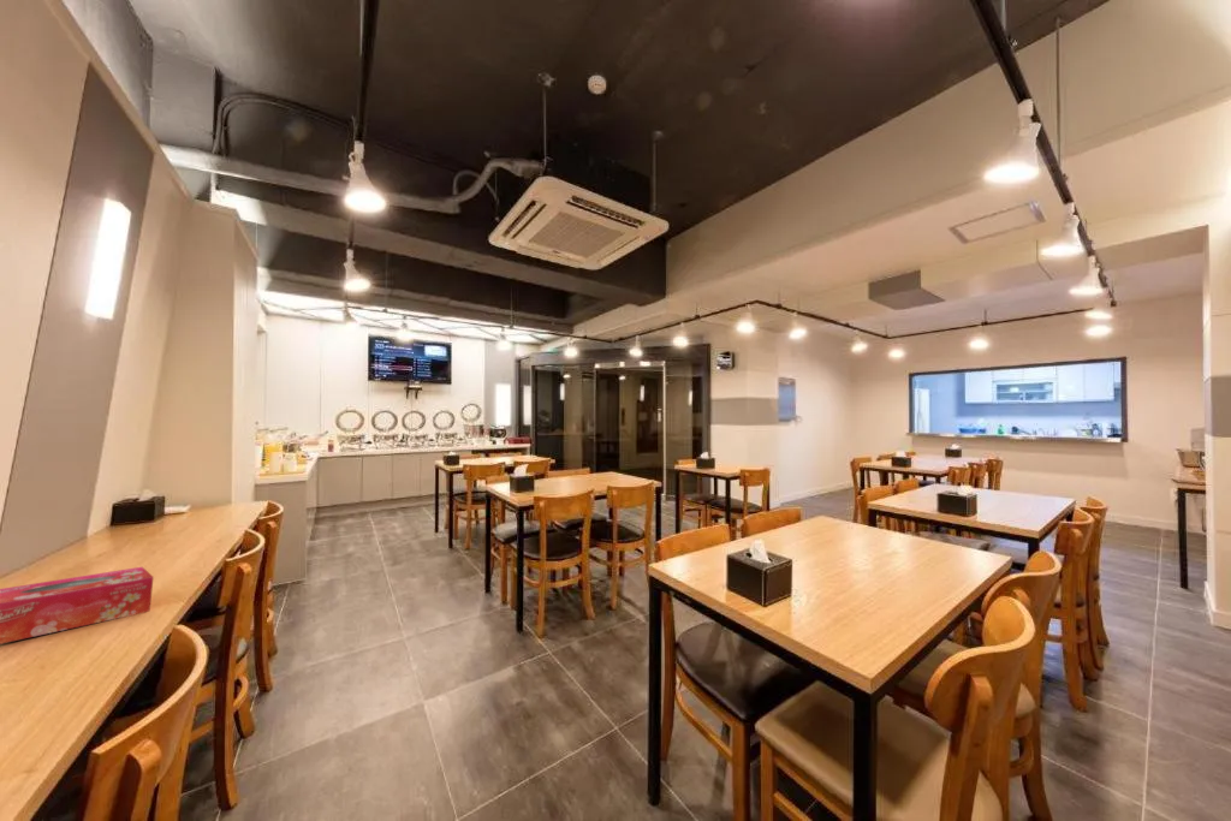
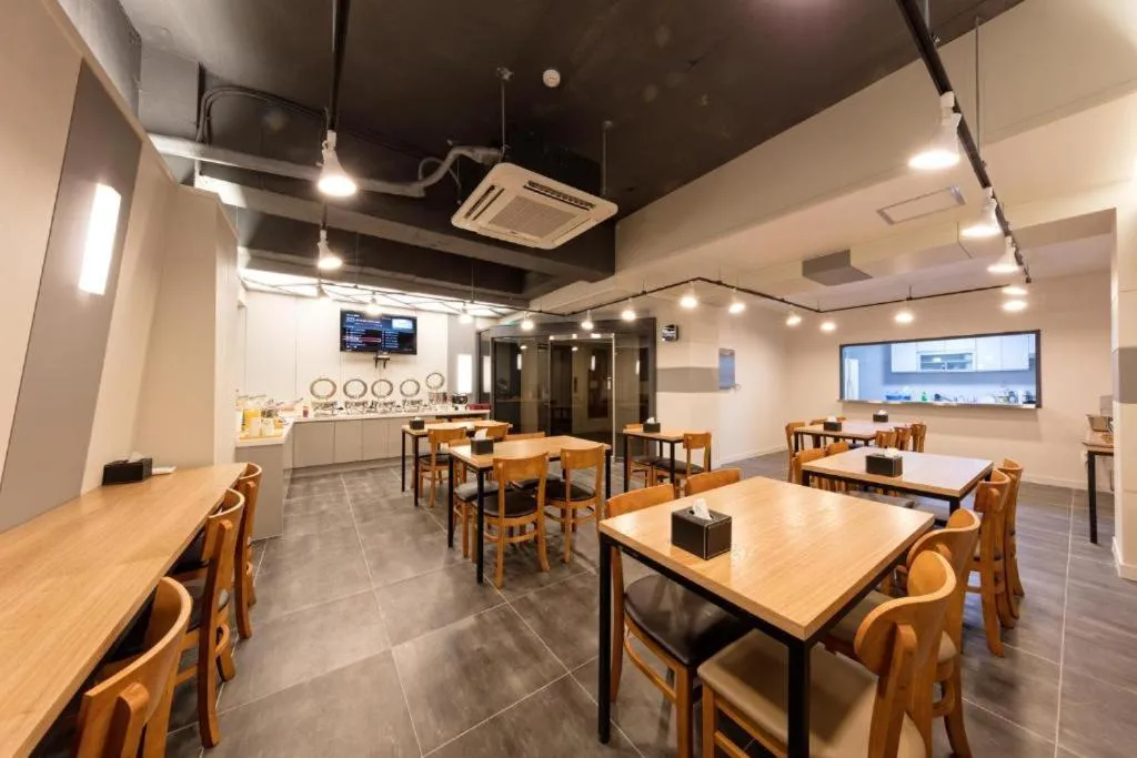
- tissue box (69, 602)
